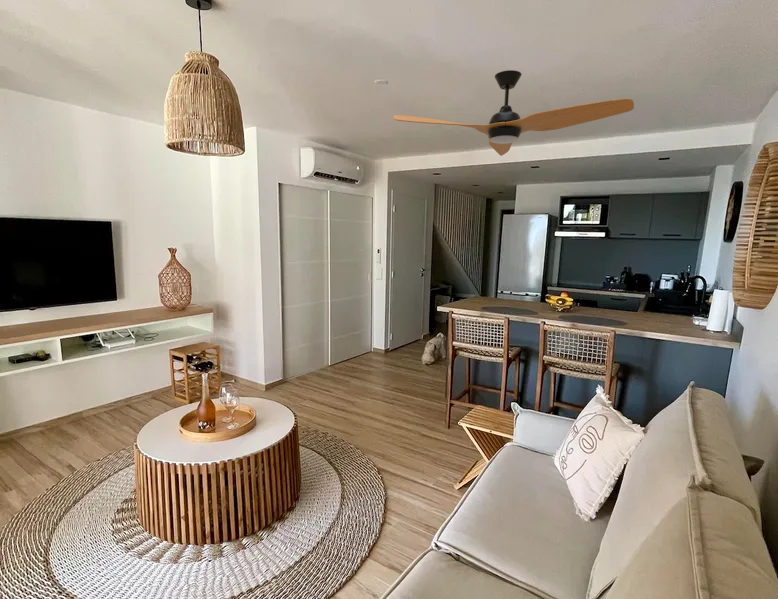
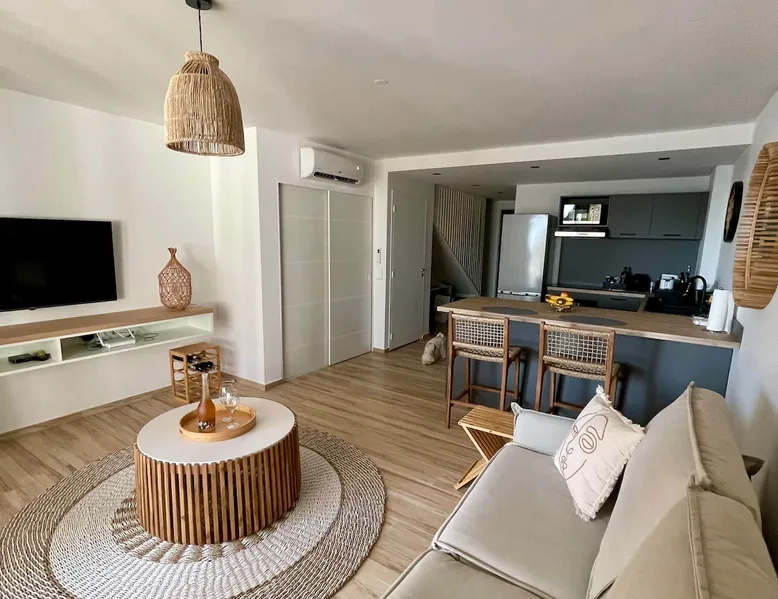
- electric fan (504, 117)
